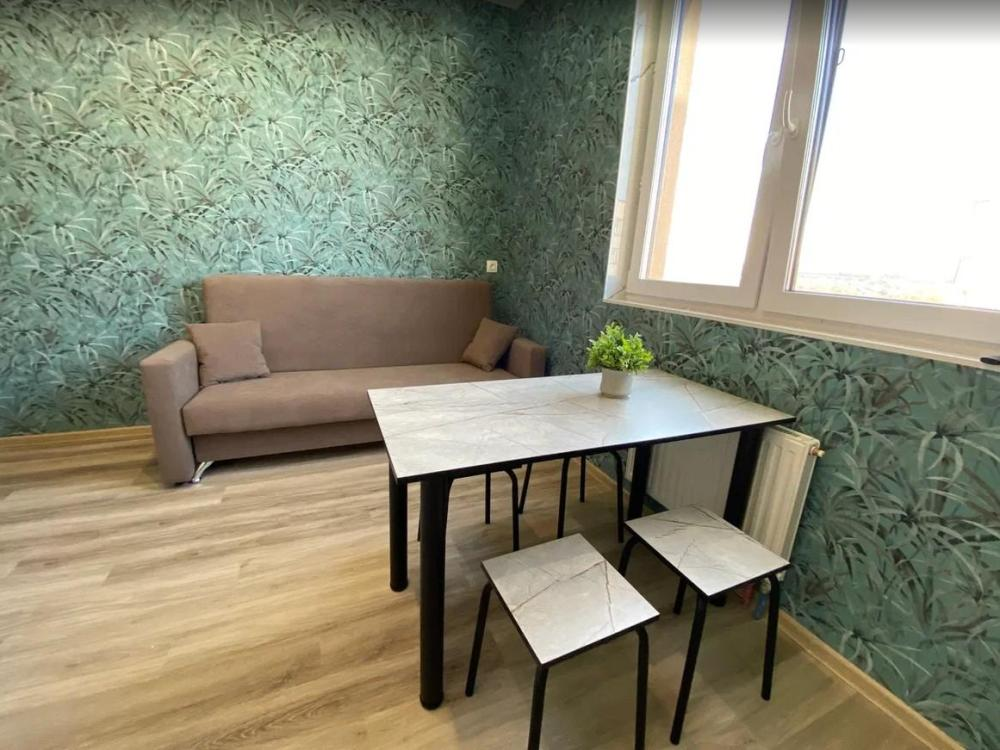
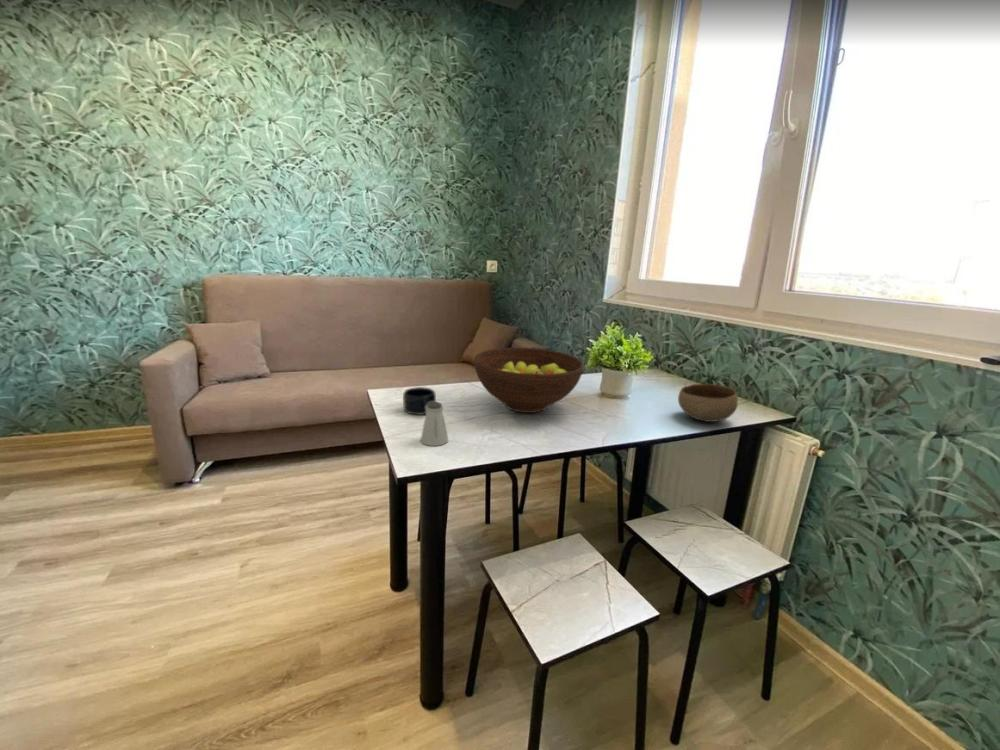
+ bowl (706, 403)
+ fruit bowl (527, 383)
+ saltshaker (434, 422)
+ mug (420, 401)
